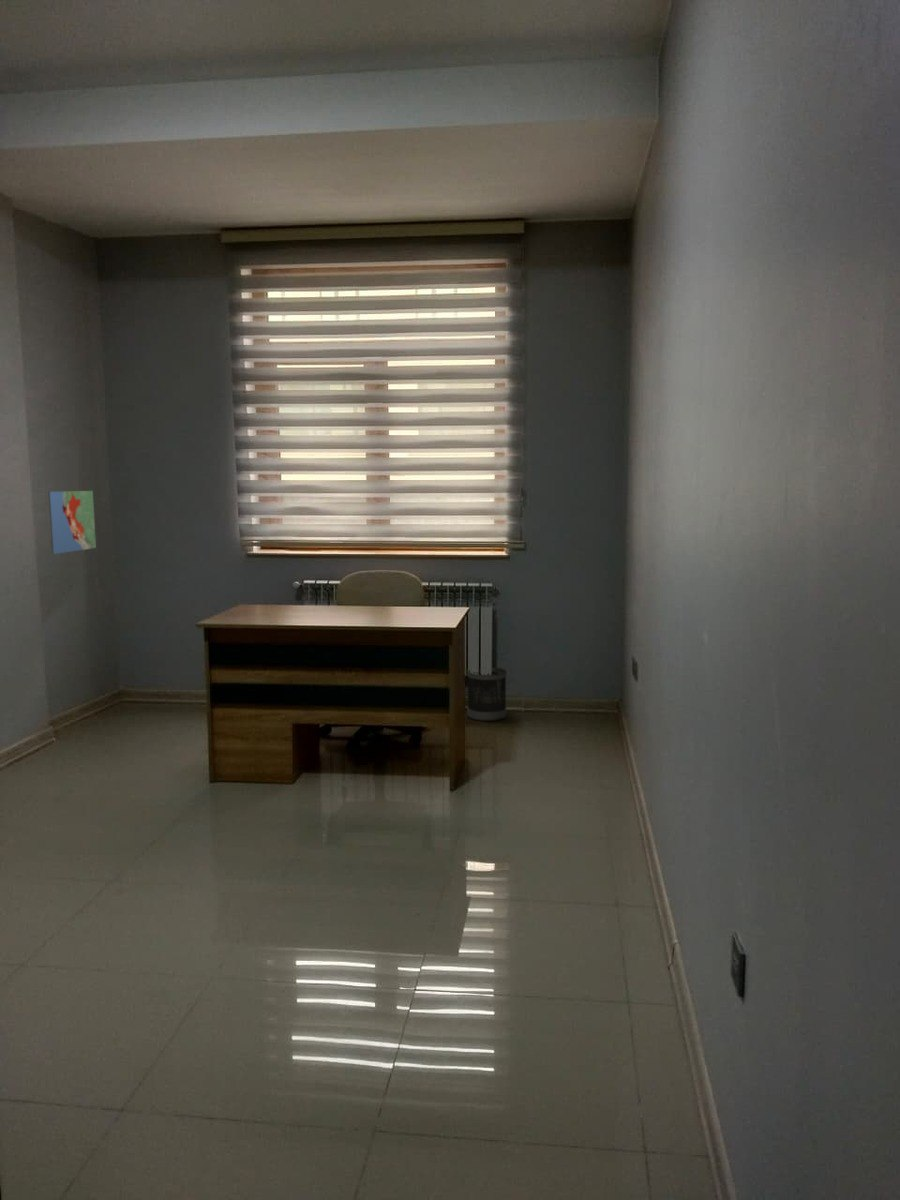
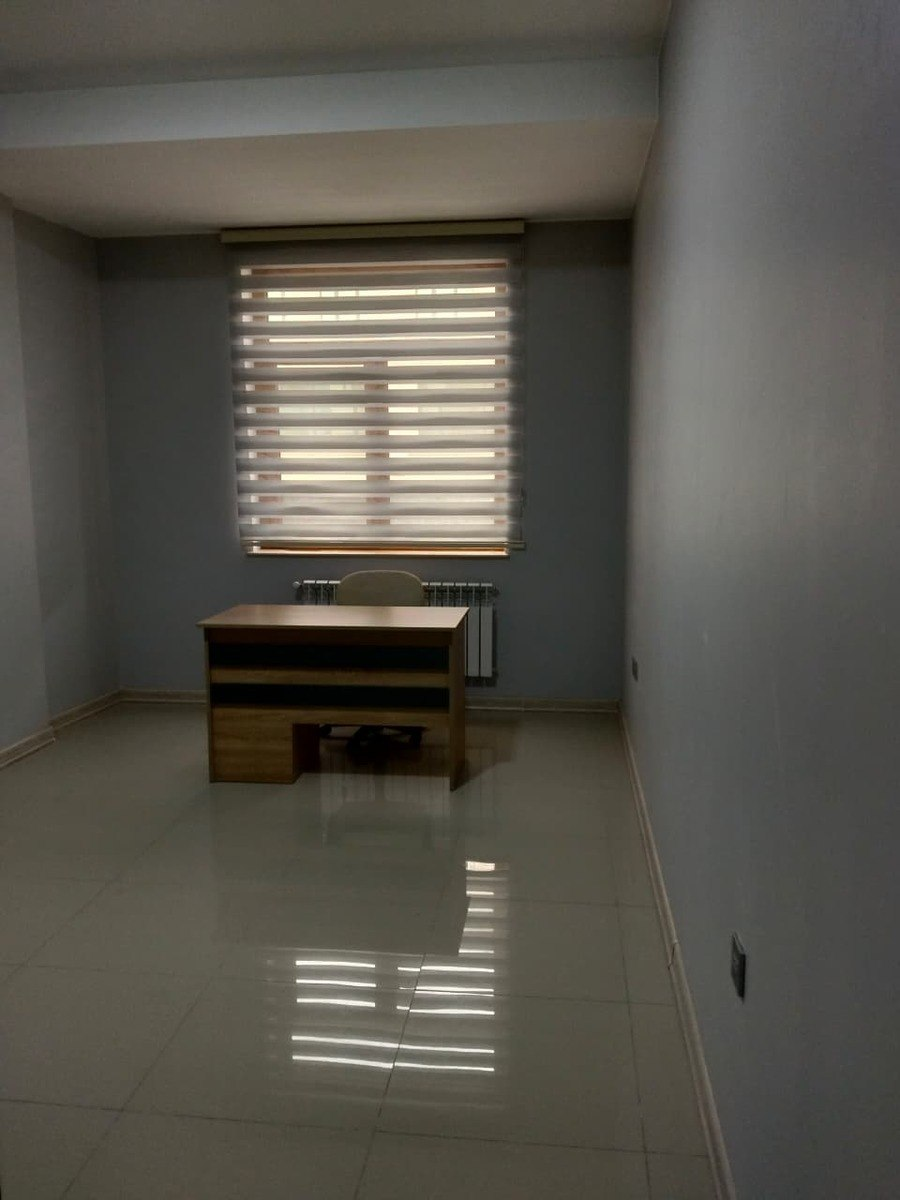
- map (73, 521)
- wastebasket (486, 693)
